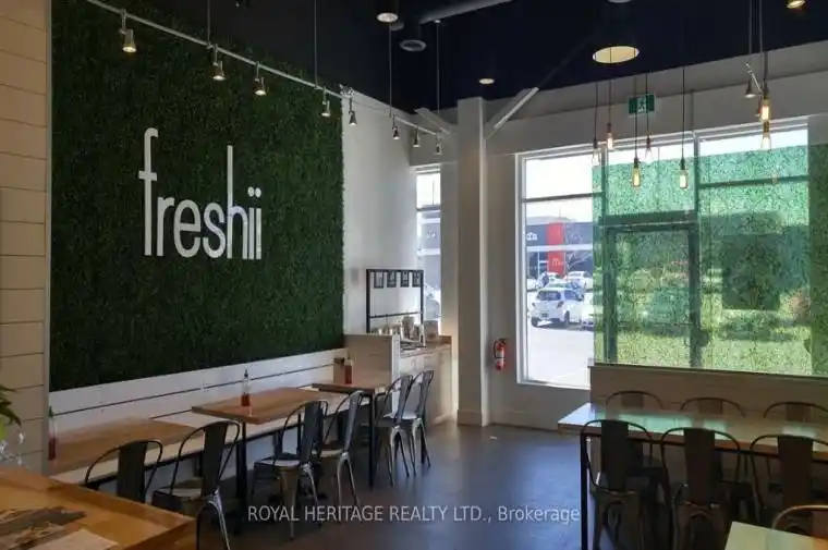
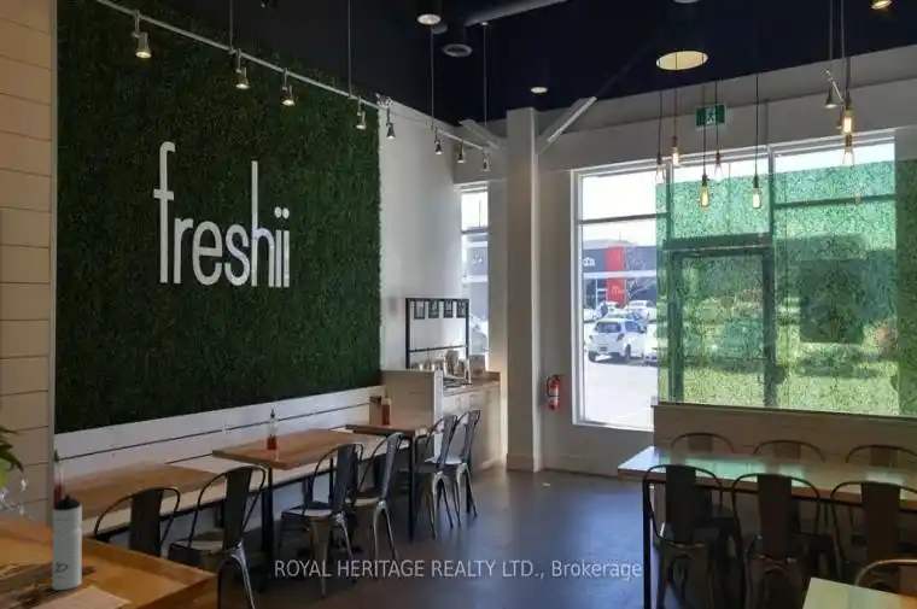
+ water bottle (66, 539)
